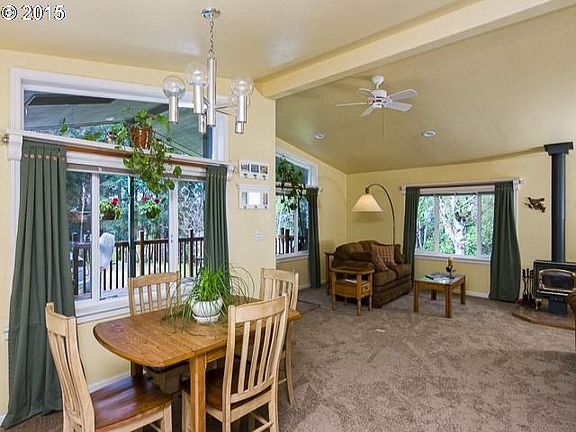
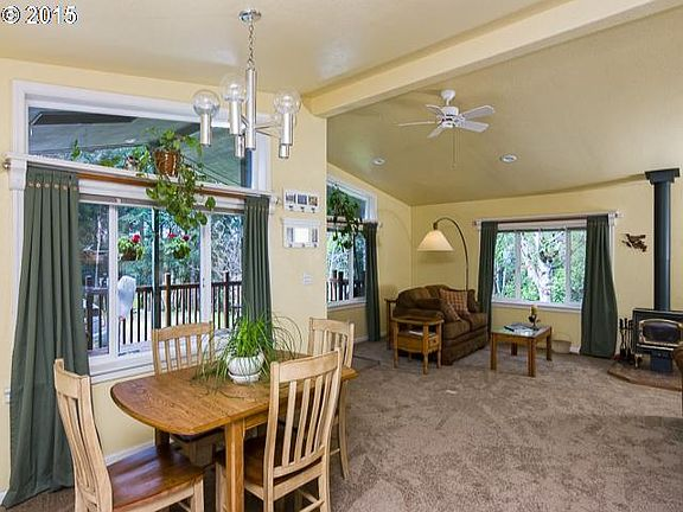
+ basket (561, 341)
